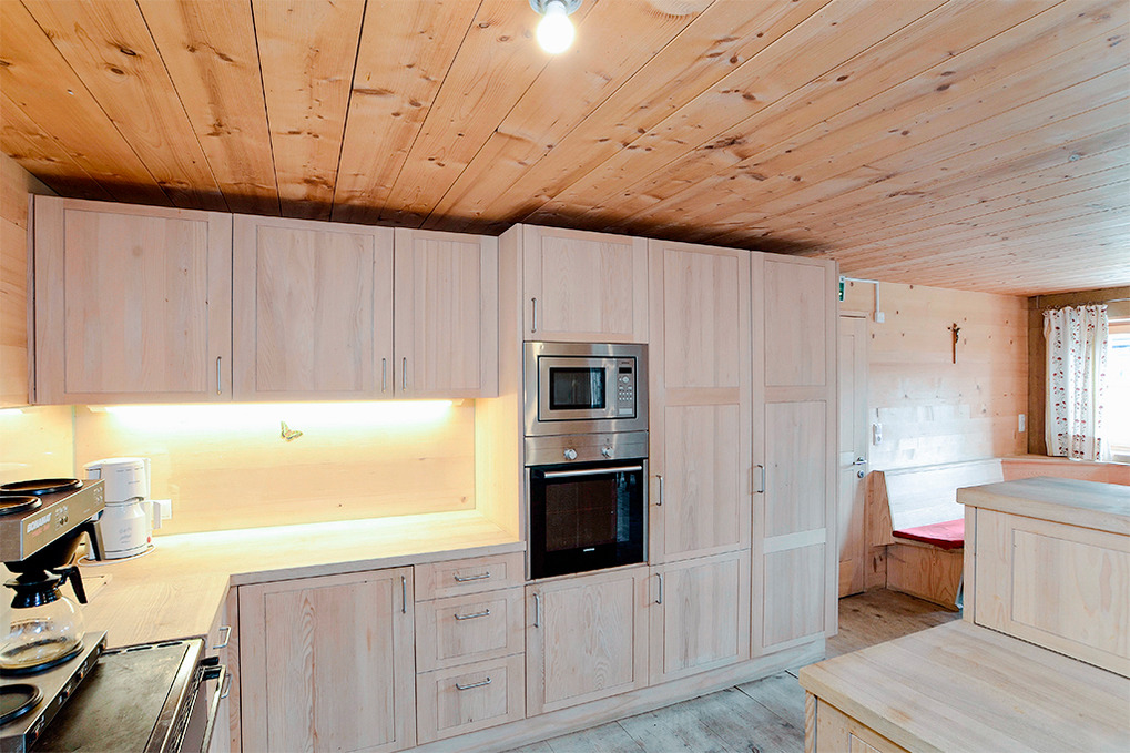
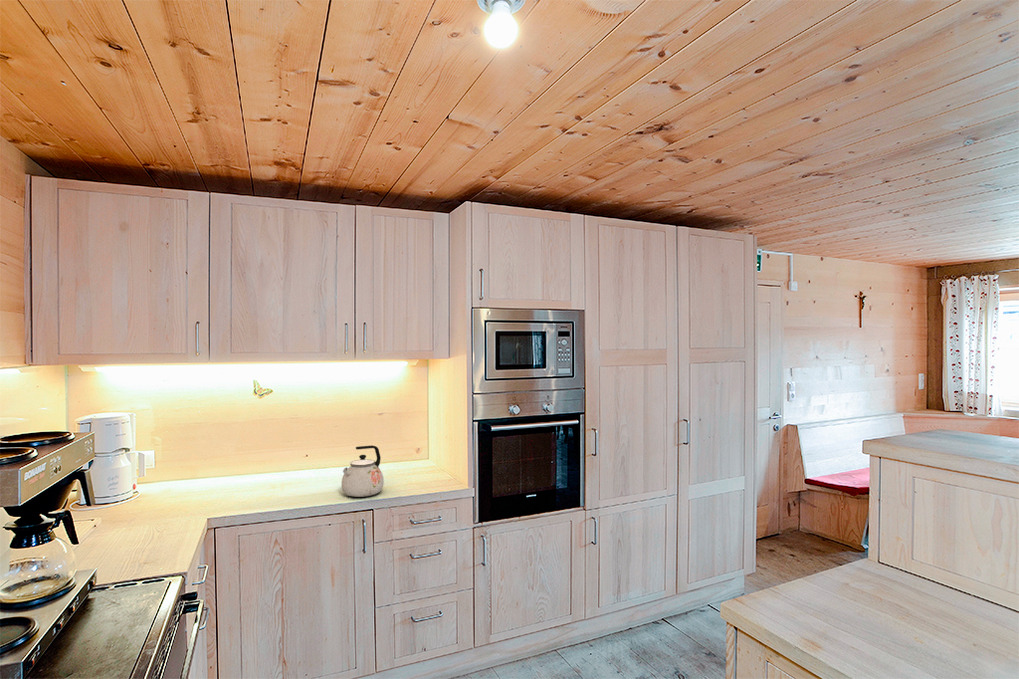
+ kettle (362, 469)
